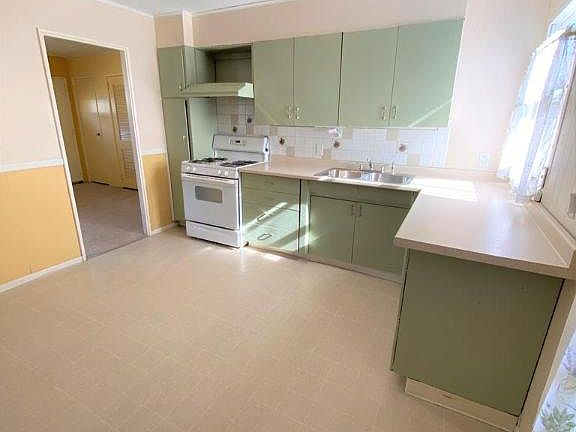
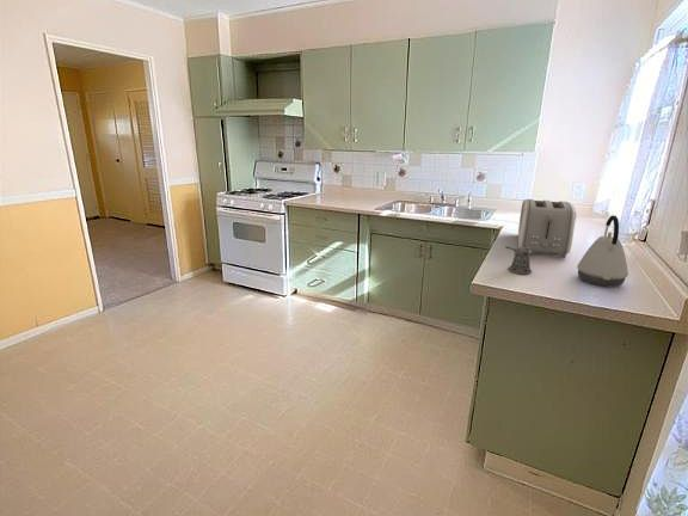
+ toaster (543, 225)
+ kettle (606, 248)
+ pepper shaker (520, 258)
